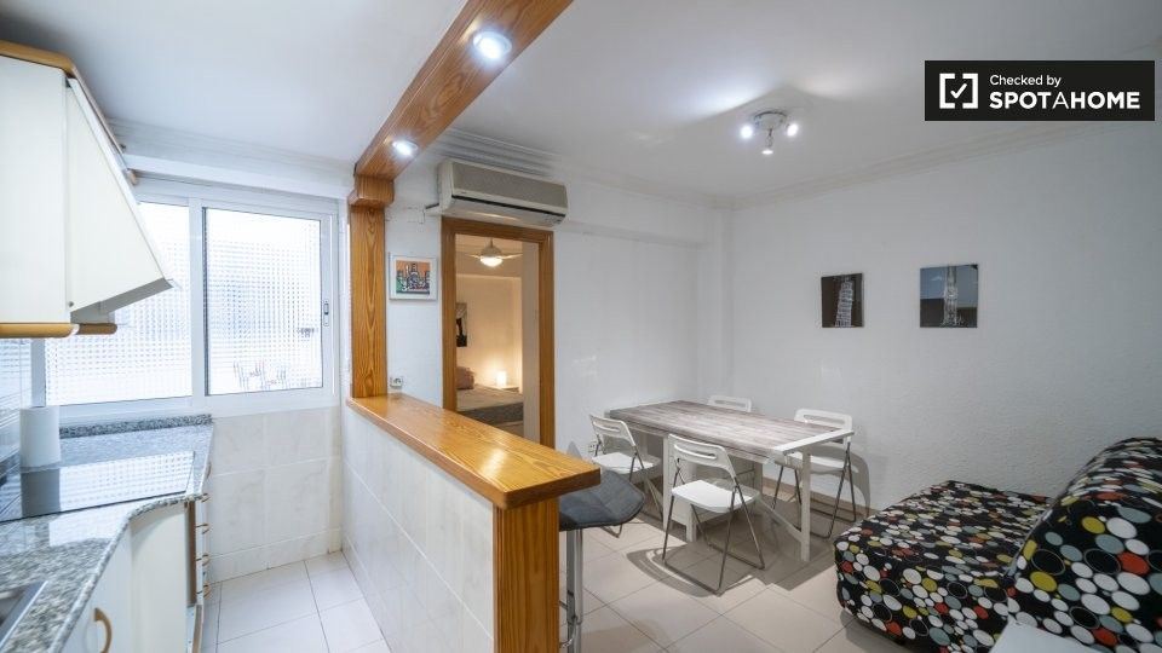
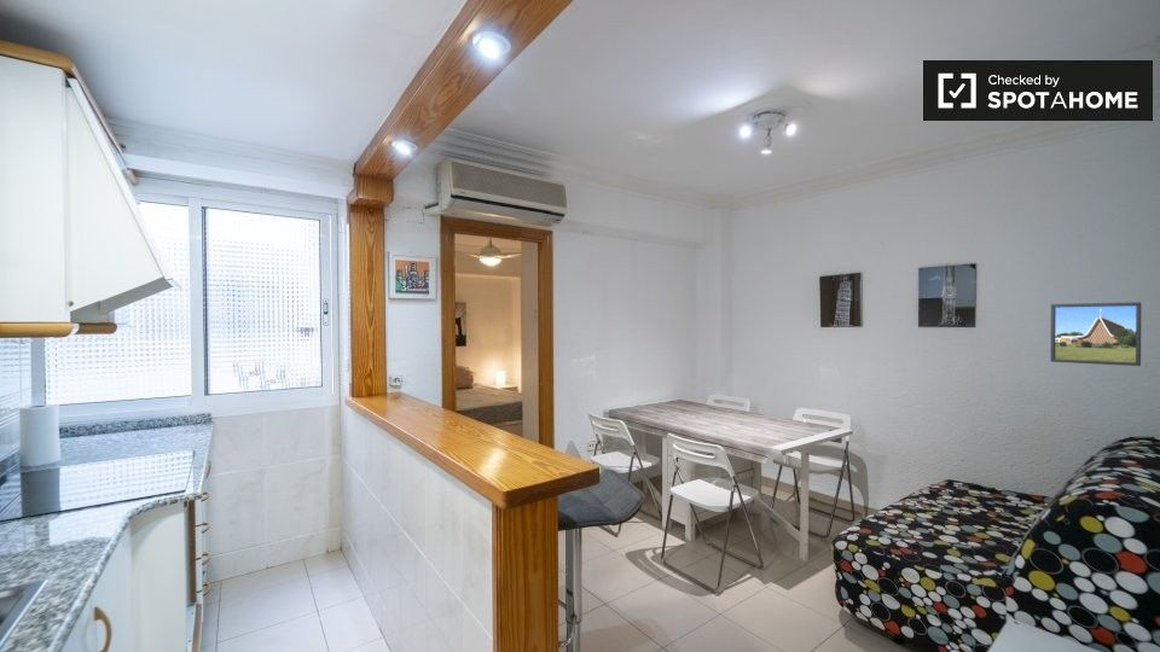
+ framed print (1094, 333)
